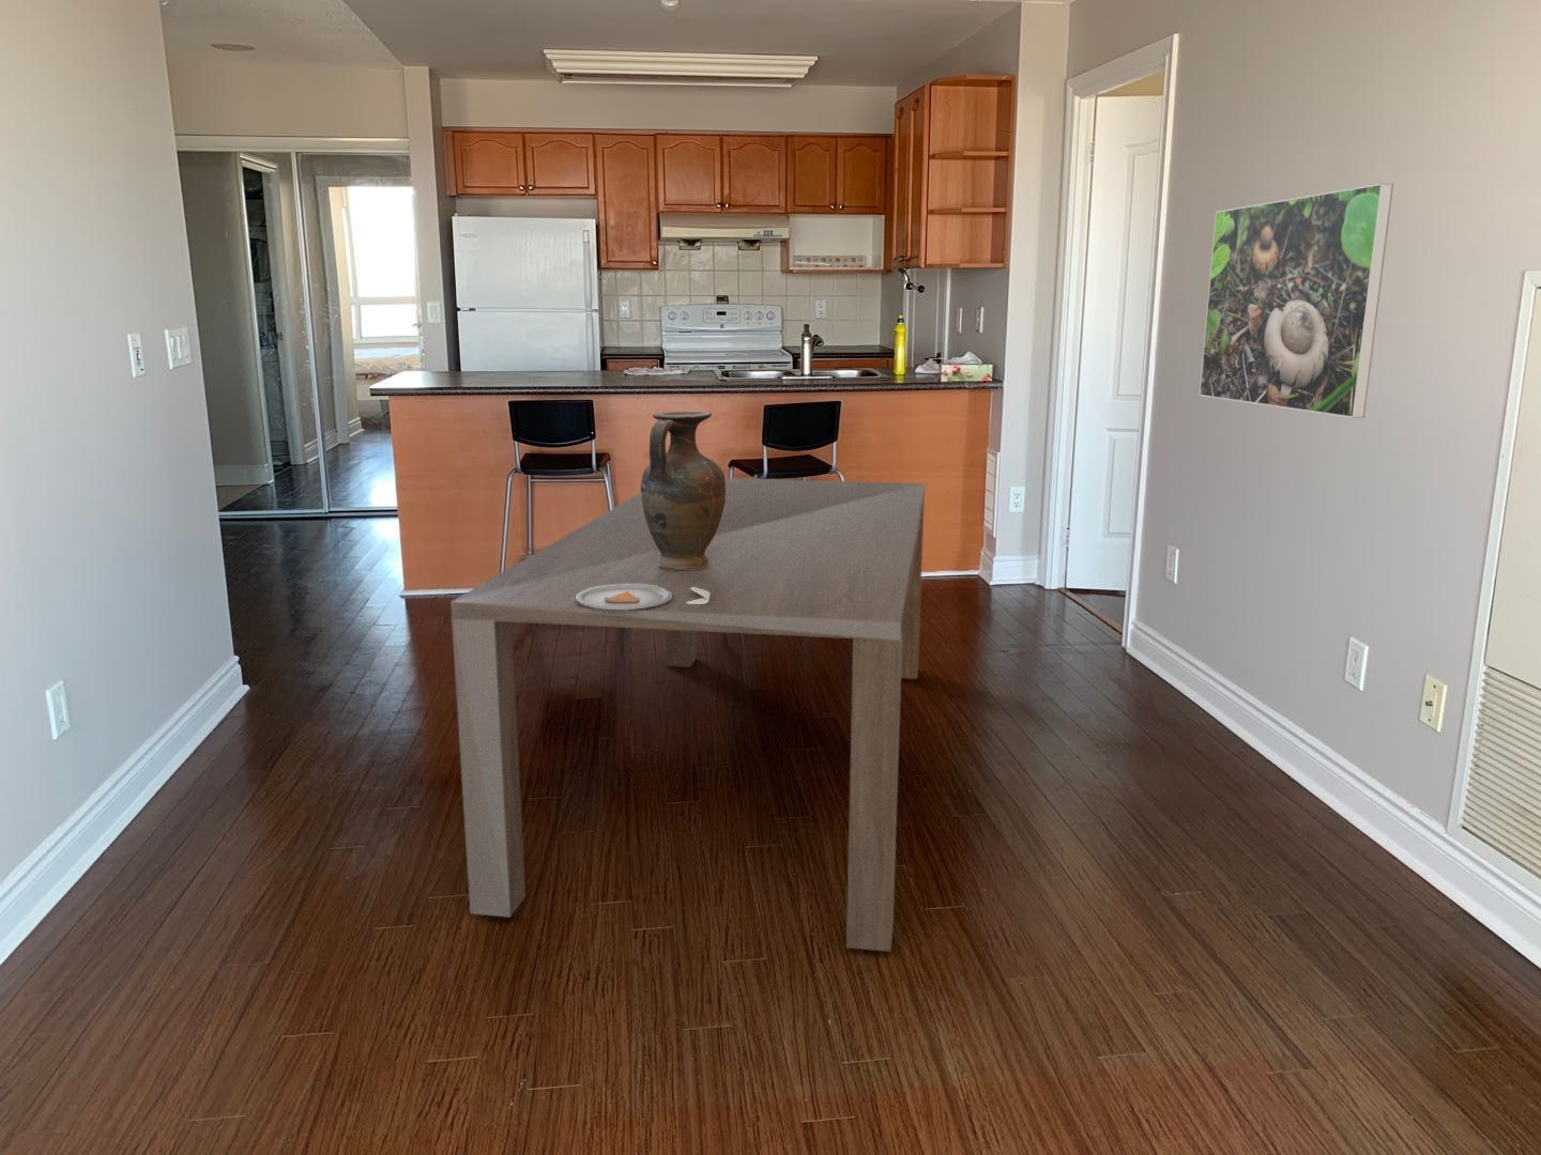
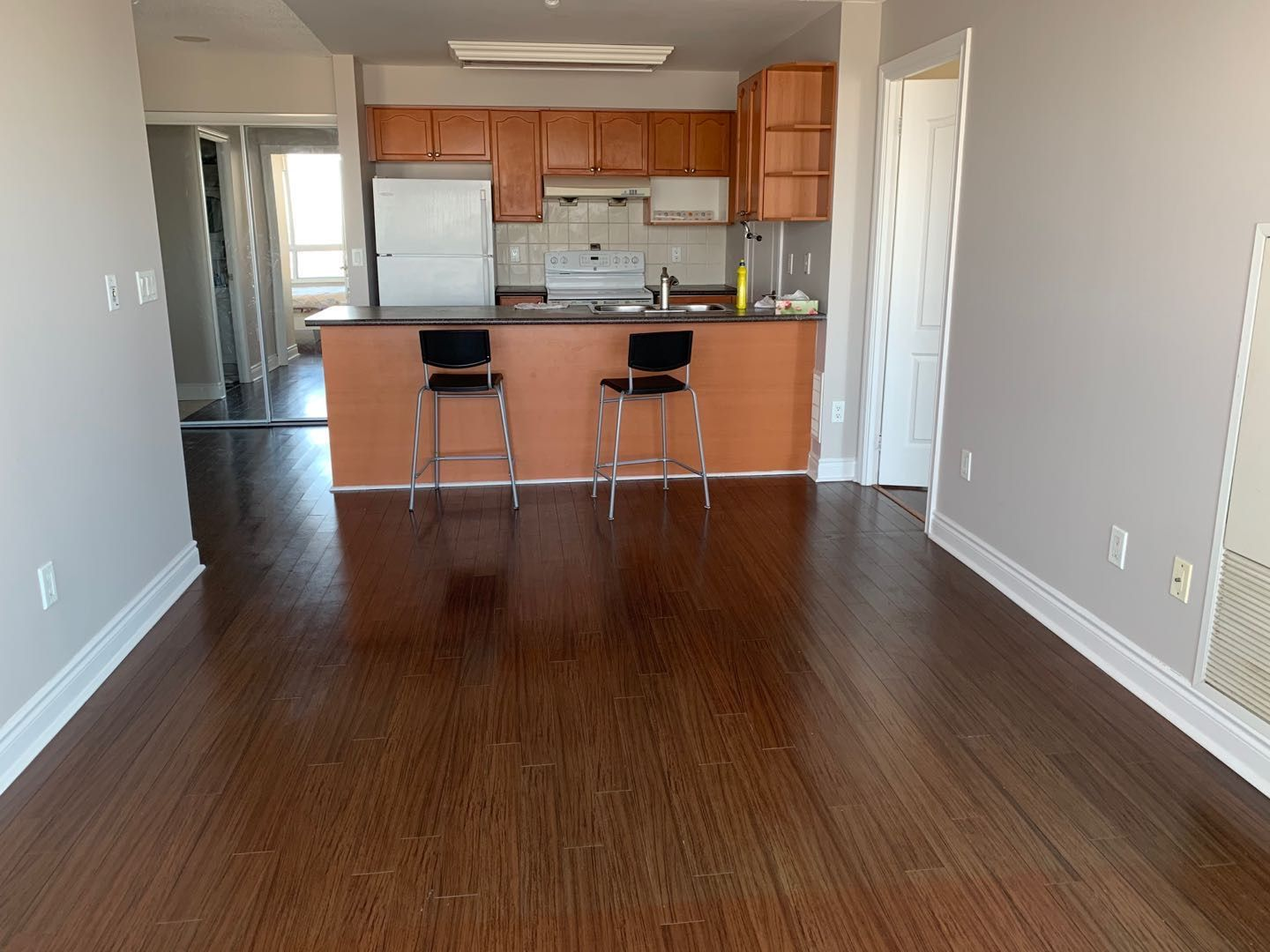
- dinner plate (642, 594)
- dining table (754, 633)
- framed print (1283, 303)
- vase (683, 489)
